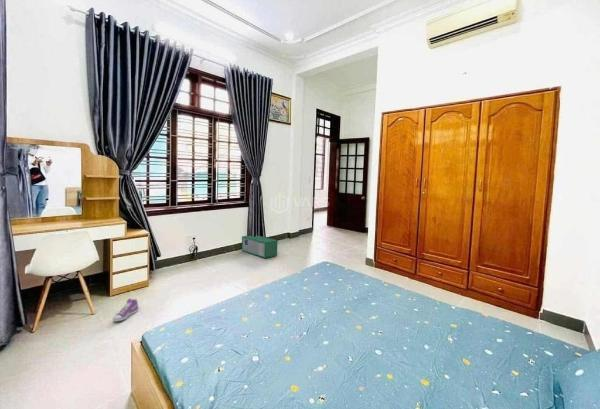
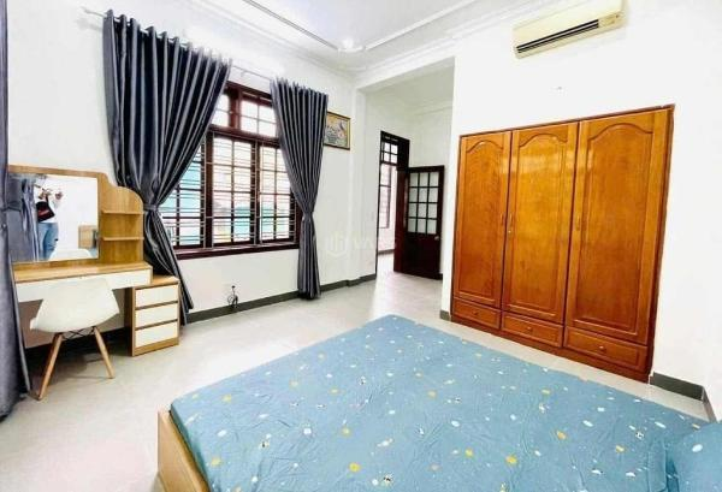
- sneaker (125, 308)
- storage bin (259, 245)
